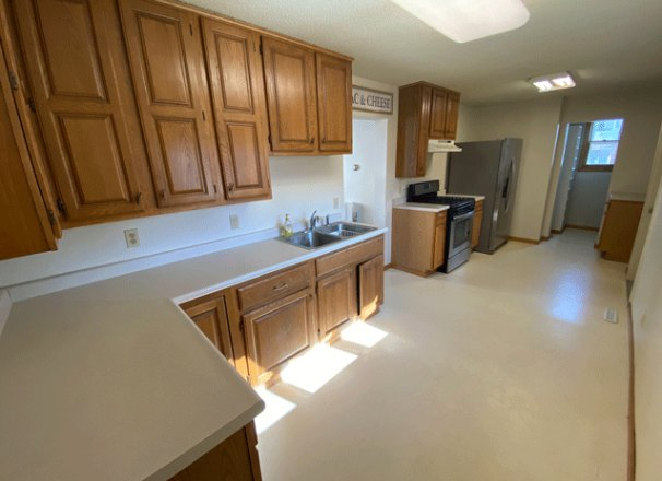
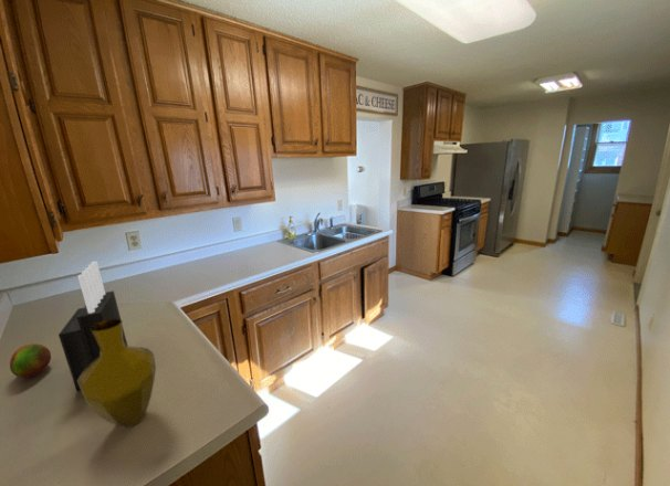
+ knife block (87, 321)
+ fruit (30, 360)
+ vase (119, 373)
